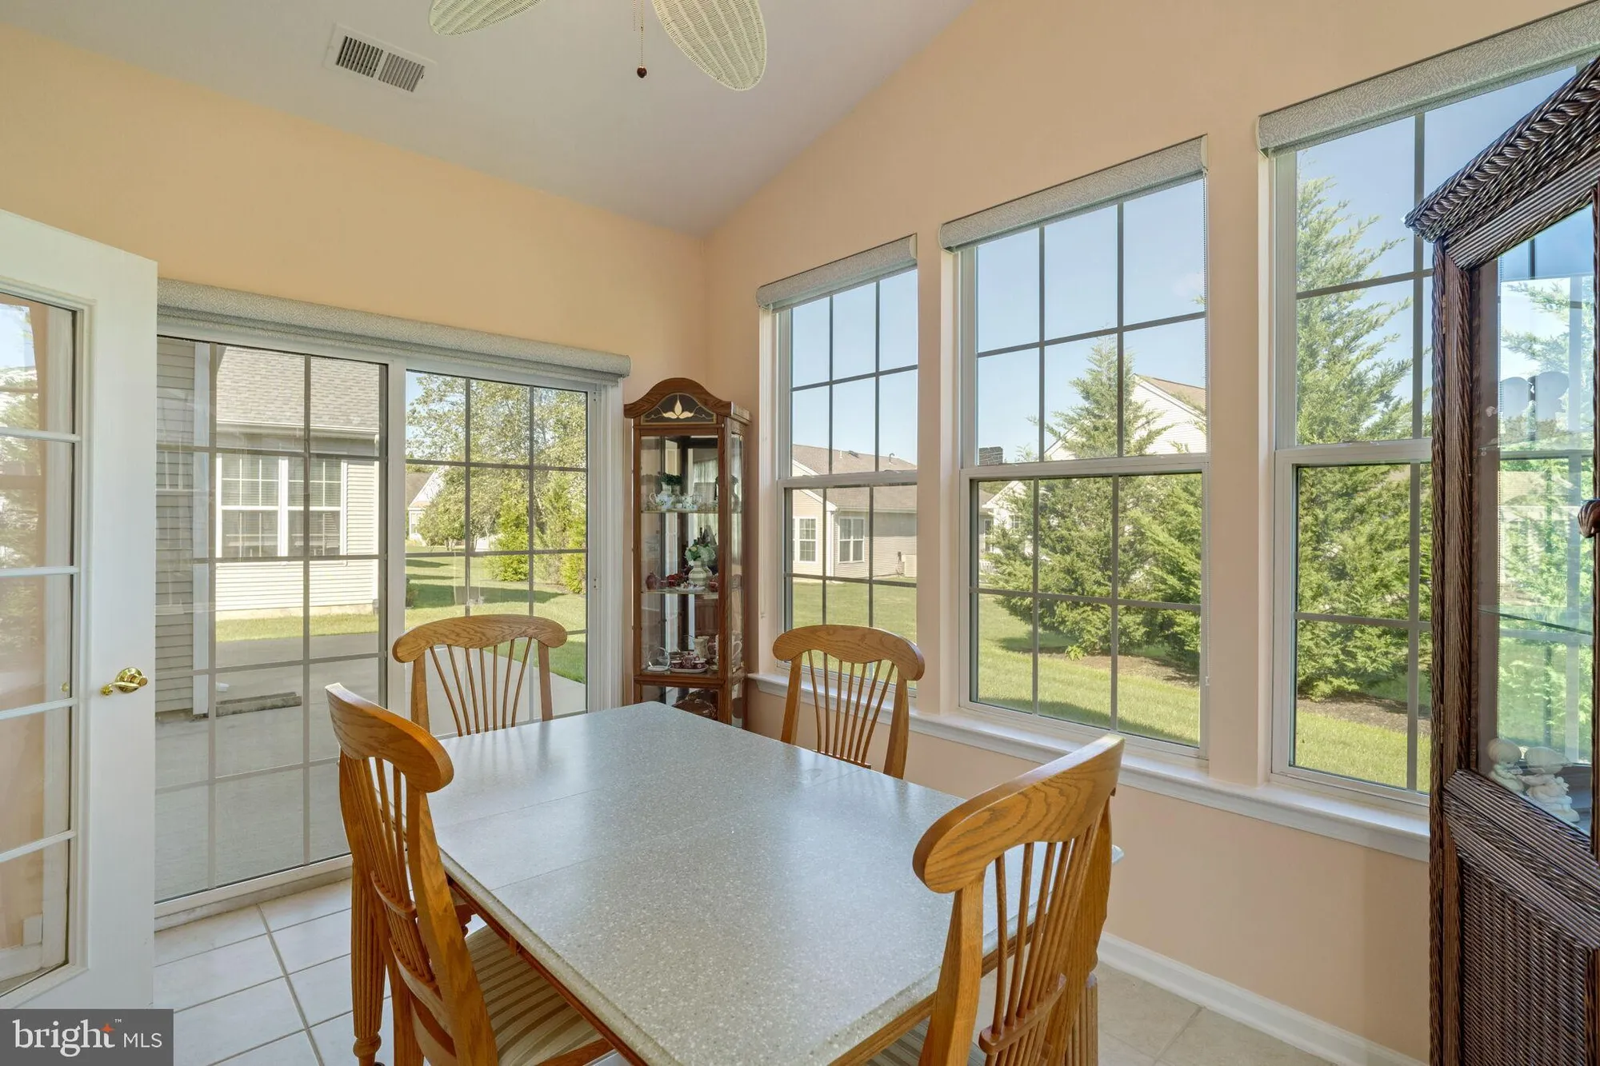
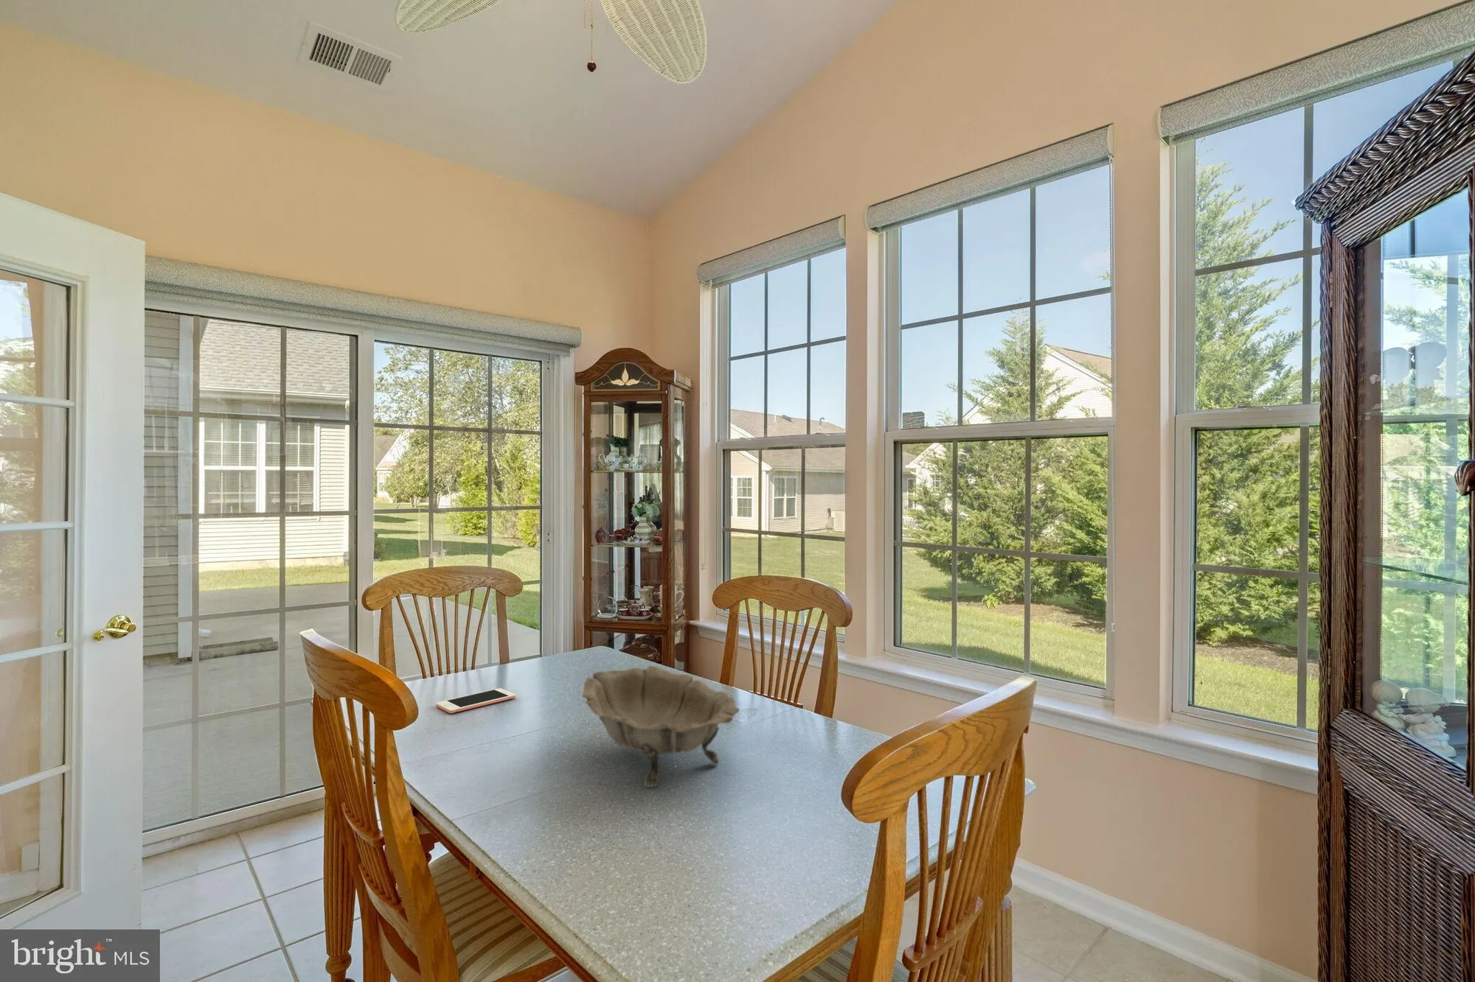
+ decorative bowl (658, 722)
+ cell phone (476, 700)
